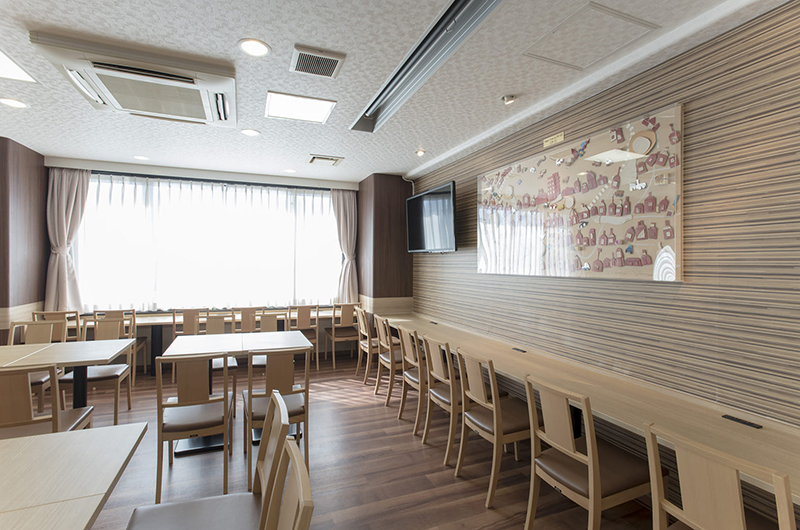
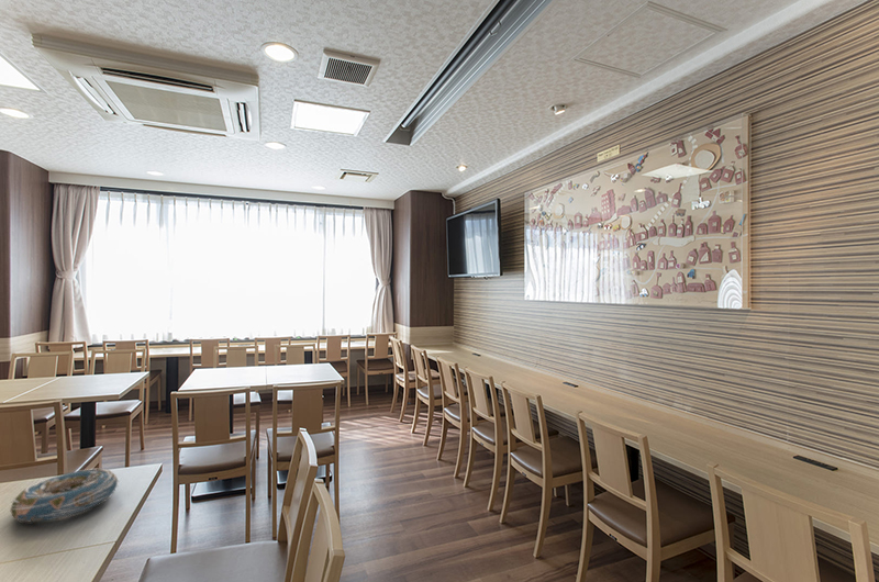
+ decorative bowl (67, 493)
